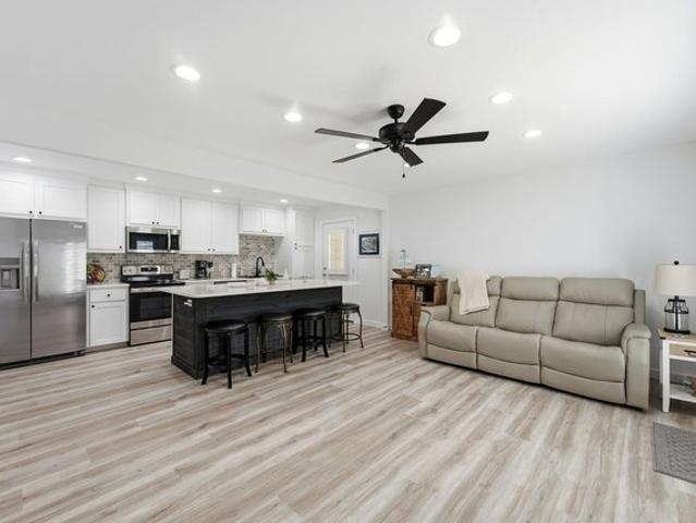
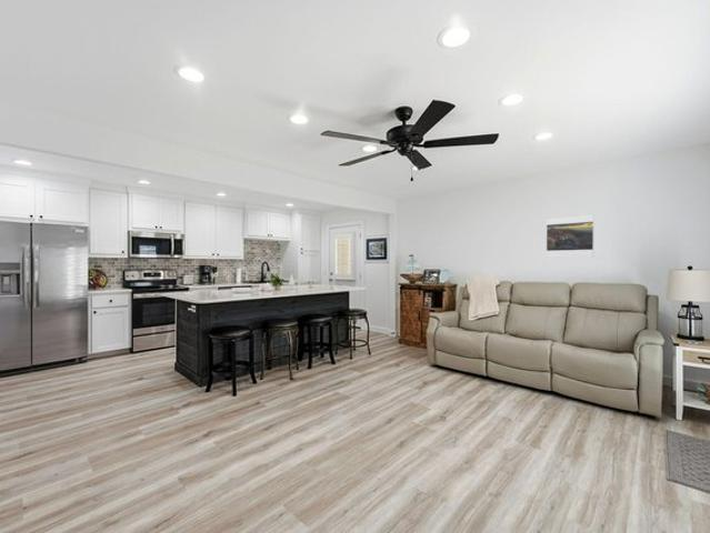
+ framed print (569, 237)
